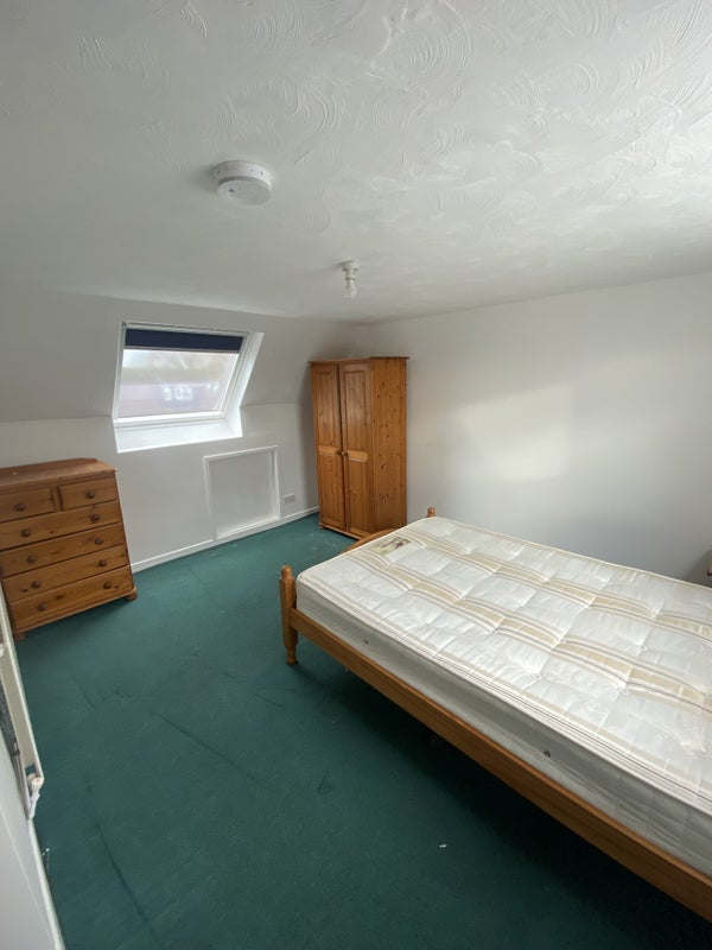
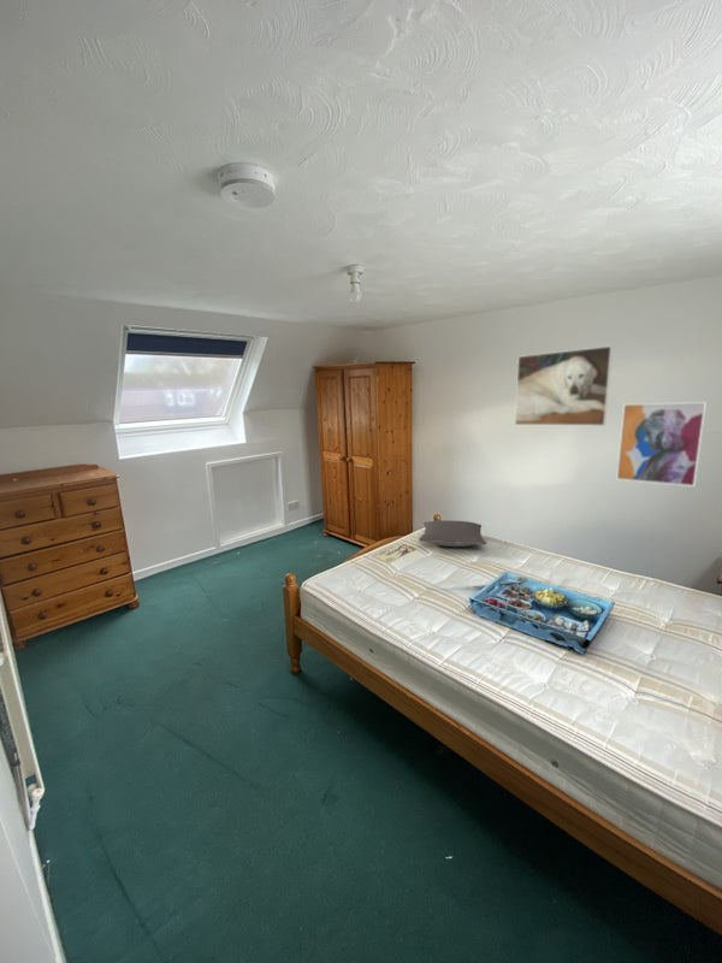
+ pillow (451, 532)
+ wall art (657, 443)
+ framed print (558, 389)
+ serving tray (539, 605)
